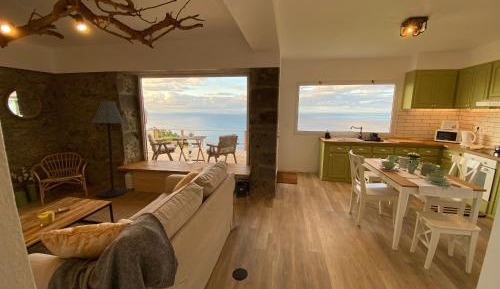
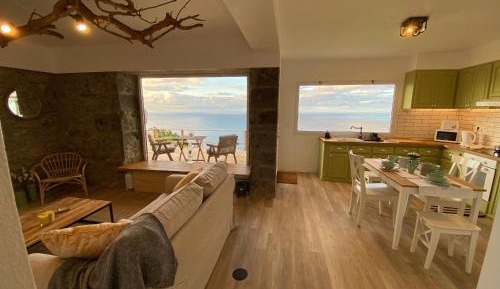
- floor lamp (110, 148)
